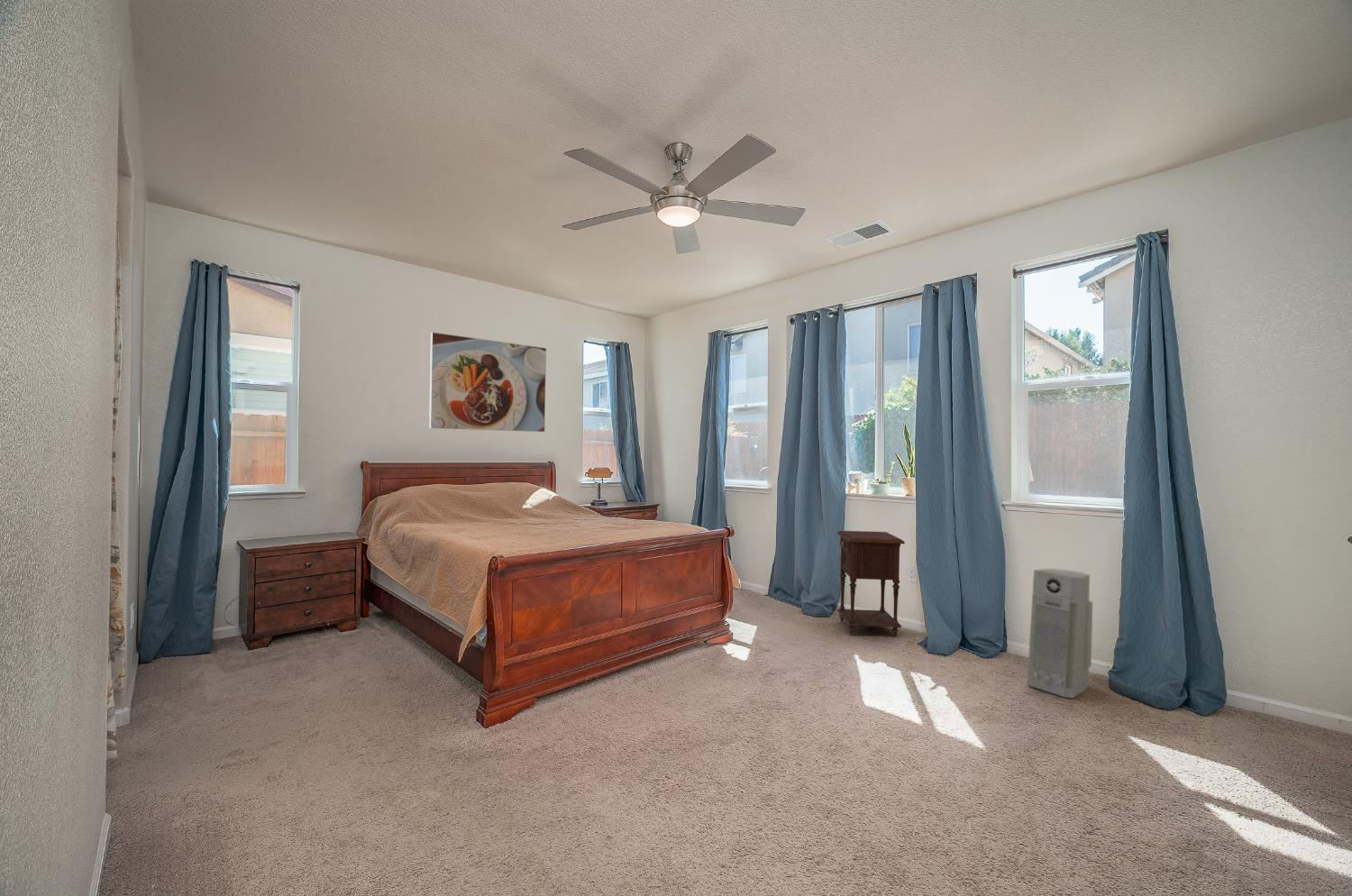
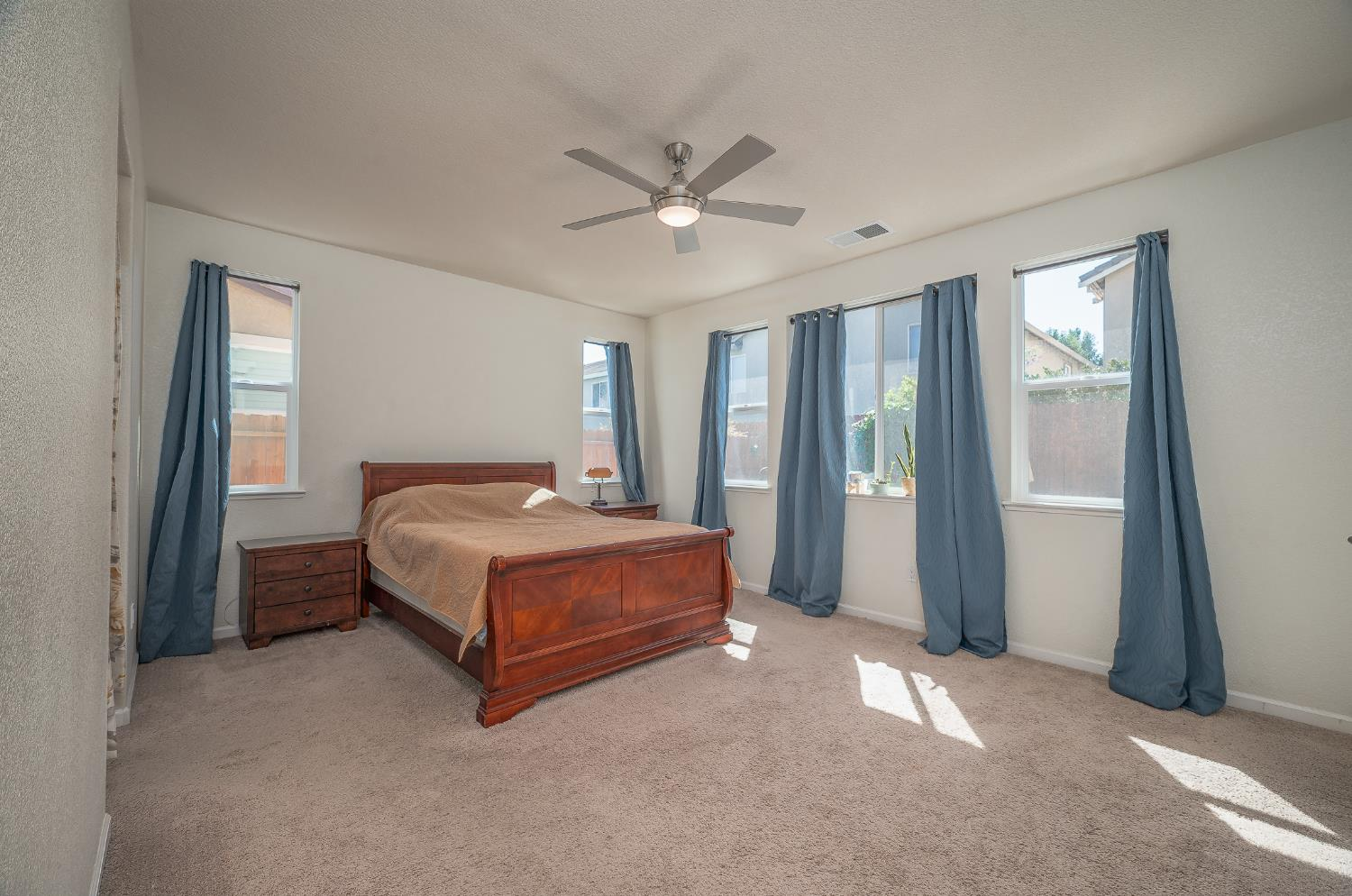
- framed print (491, 385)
- air purifier (1062, 627)
- nightstand (867, 579)
